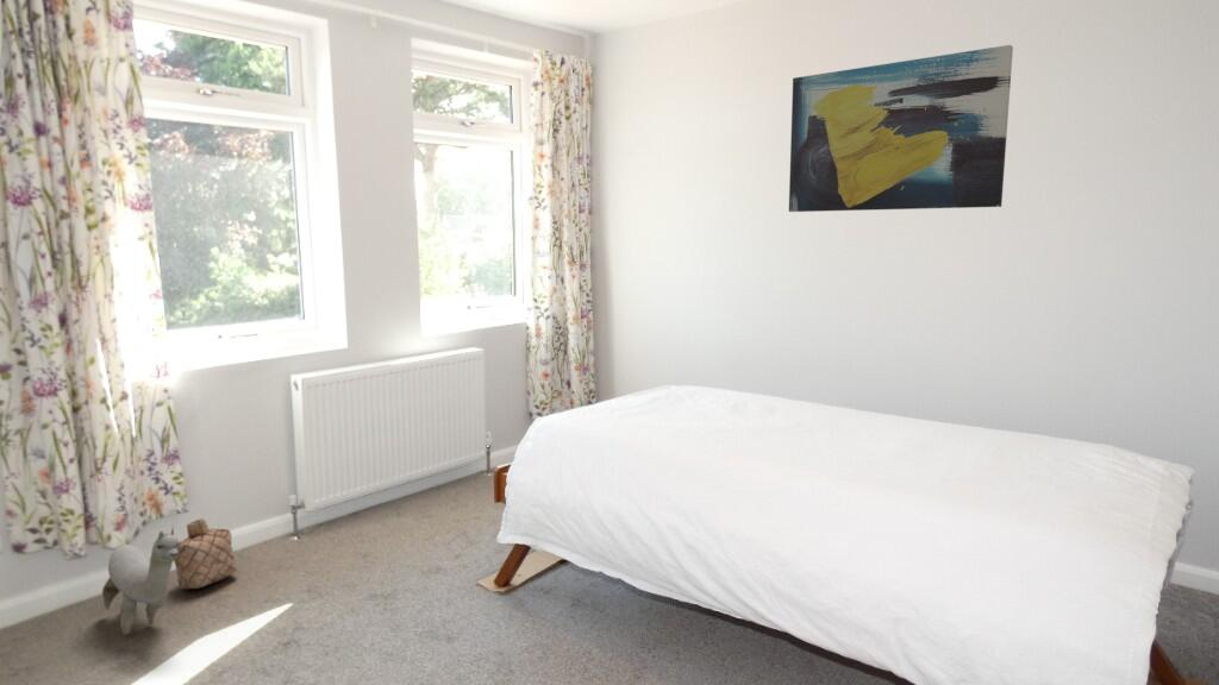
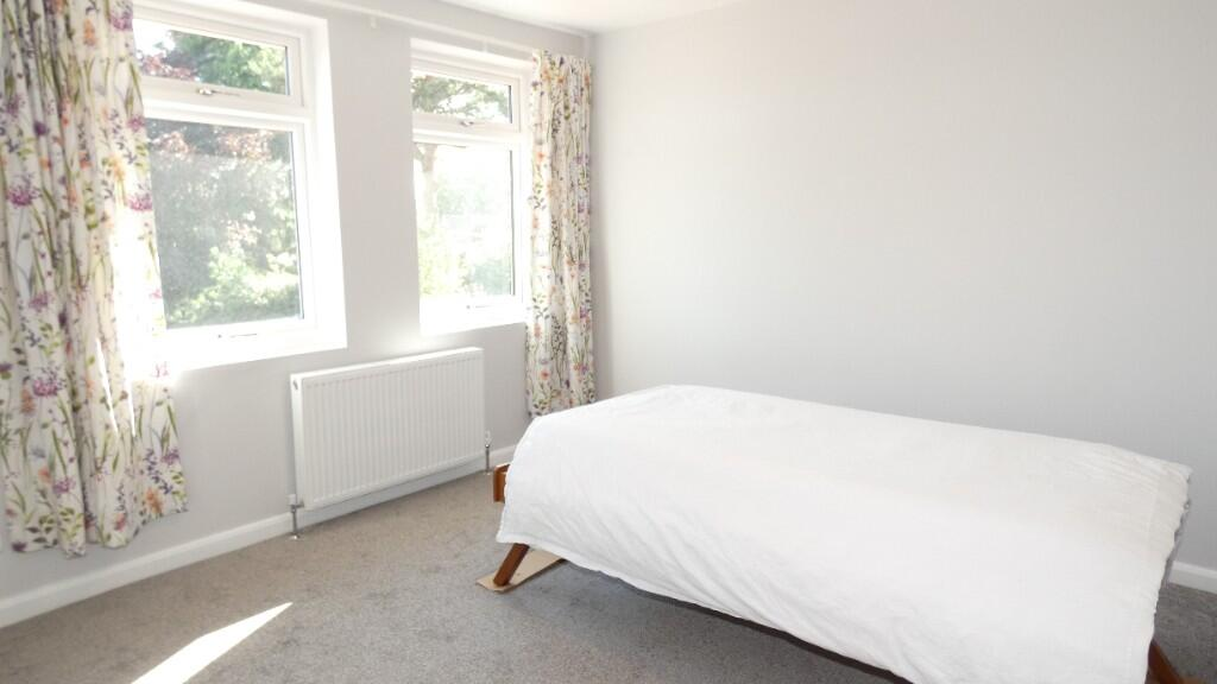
- wall art (889, 137)
- basket (204, 552)
- plush toy (139, 574)
